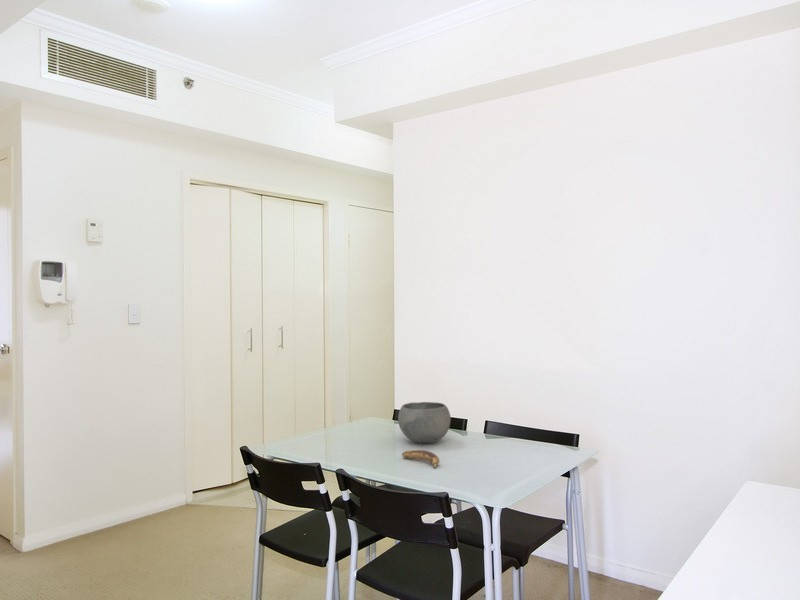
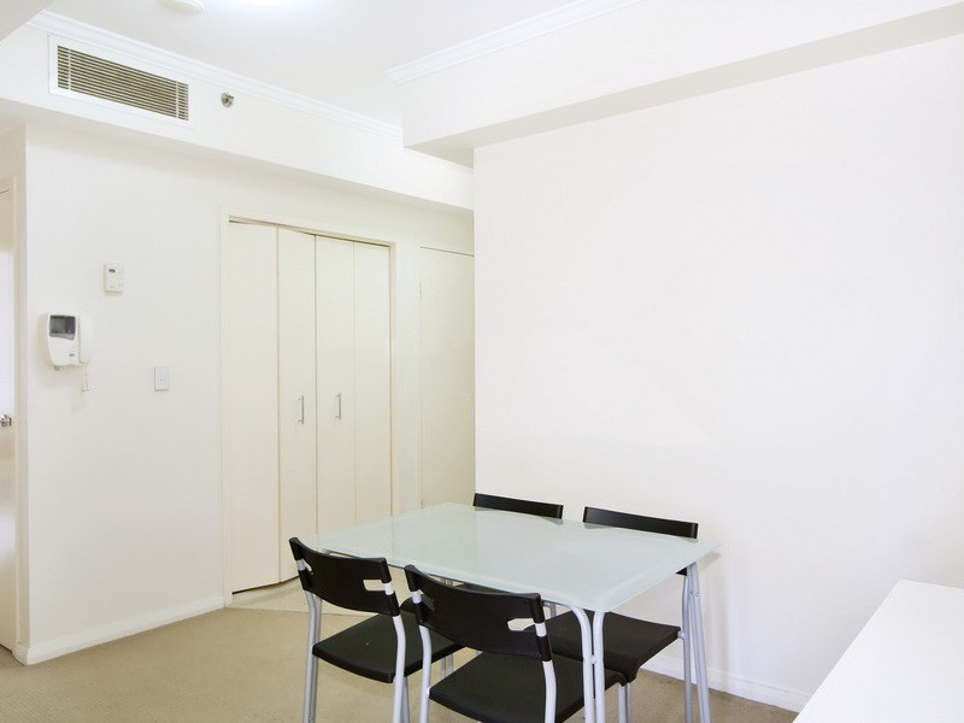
- banana (421, 456)
- bowl (424, 423)
